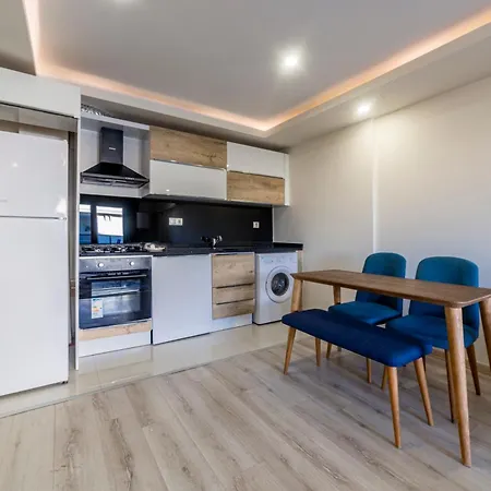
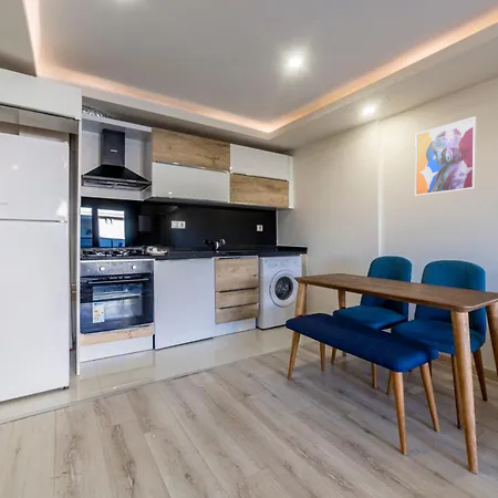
+ wall art (443, 158)
